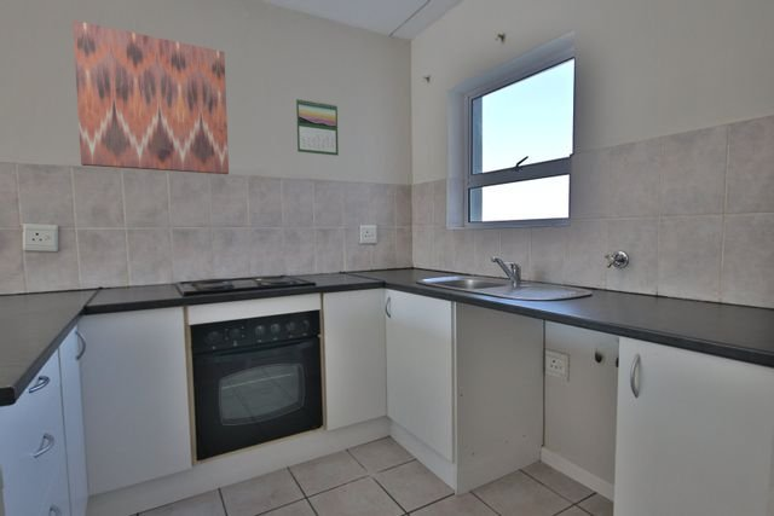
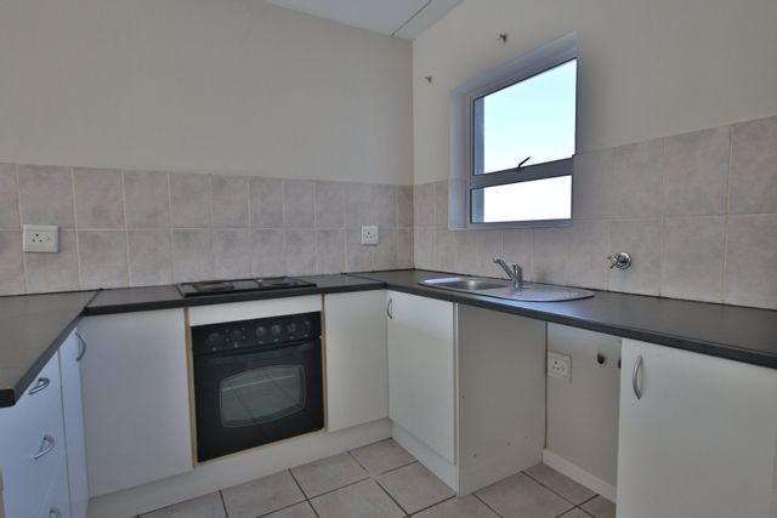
- wall art (157, 104)
- calendar (317, 127)
